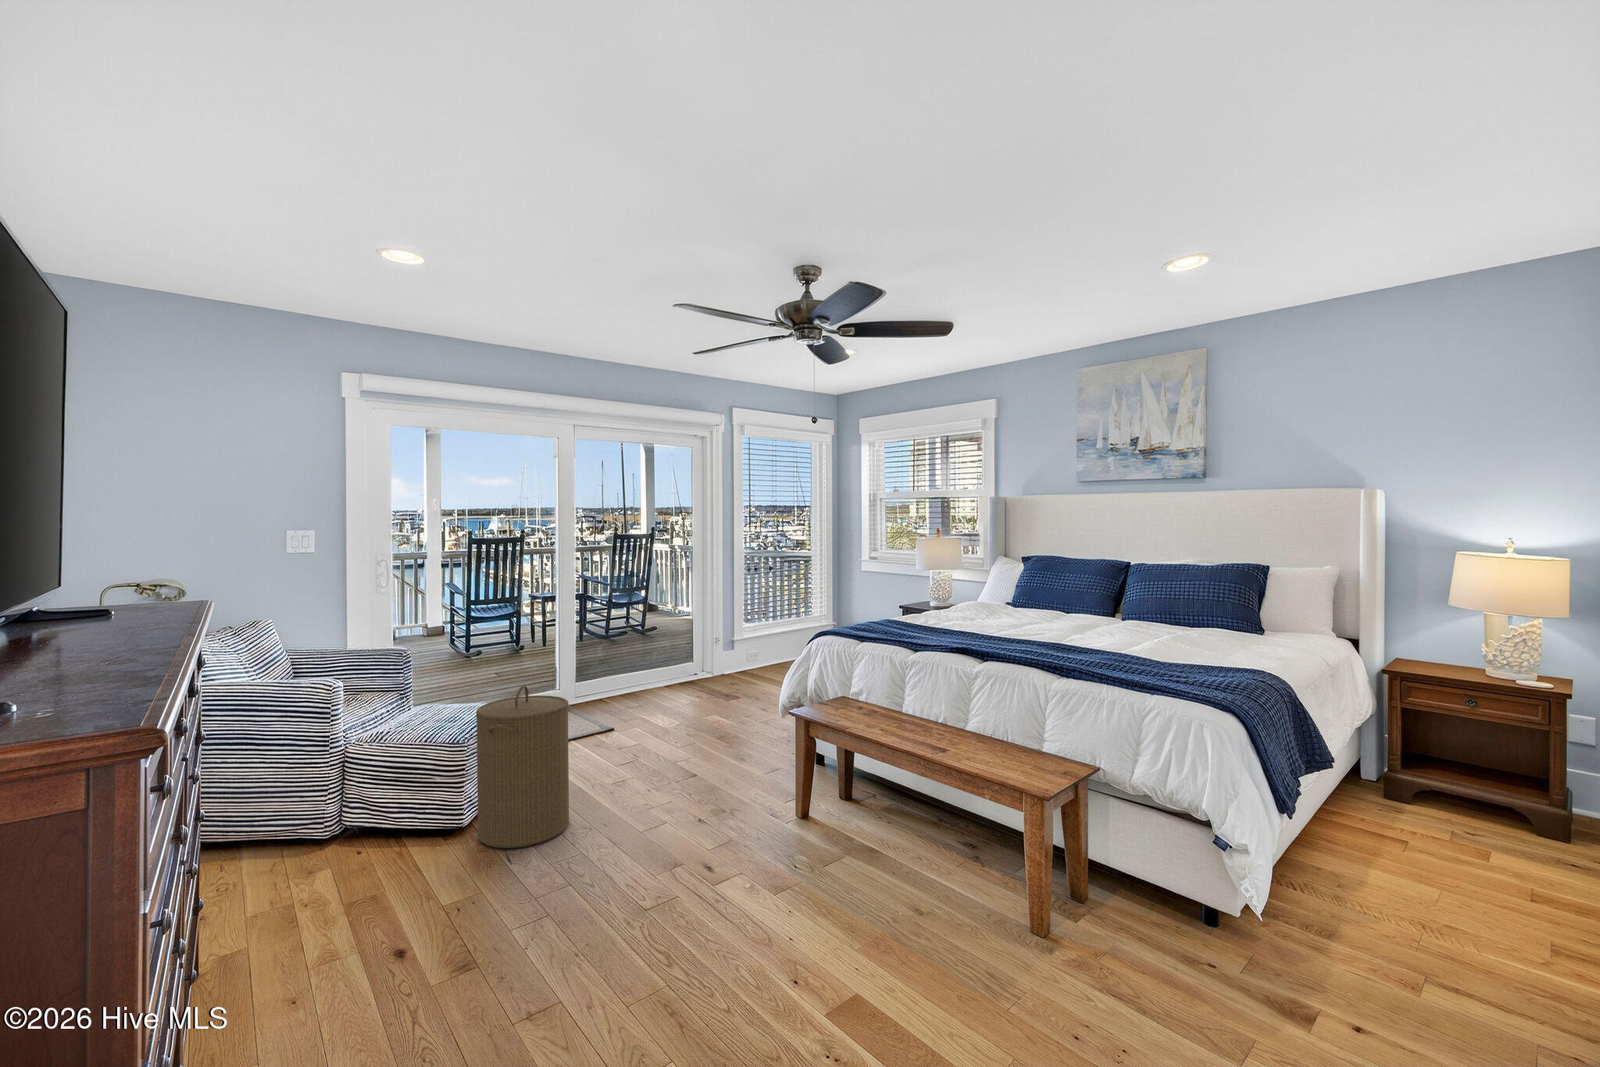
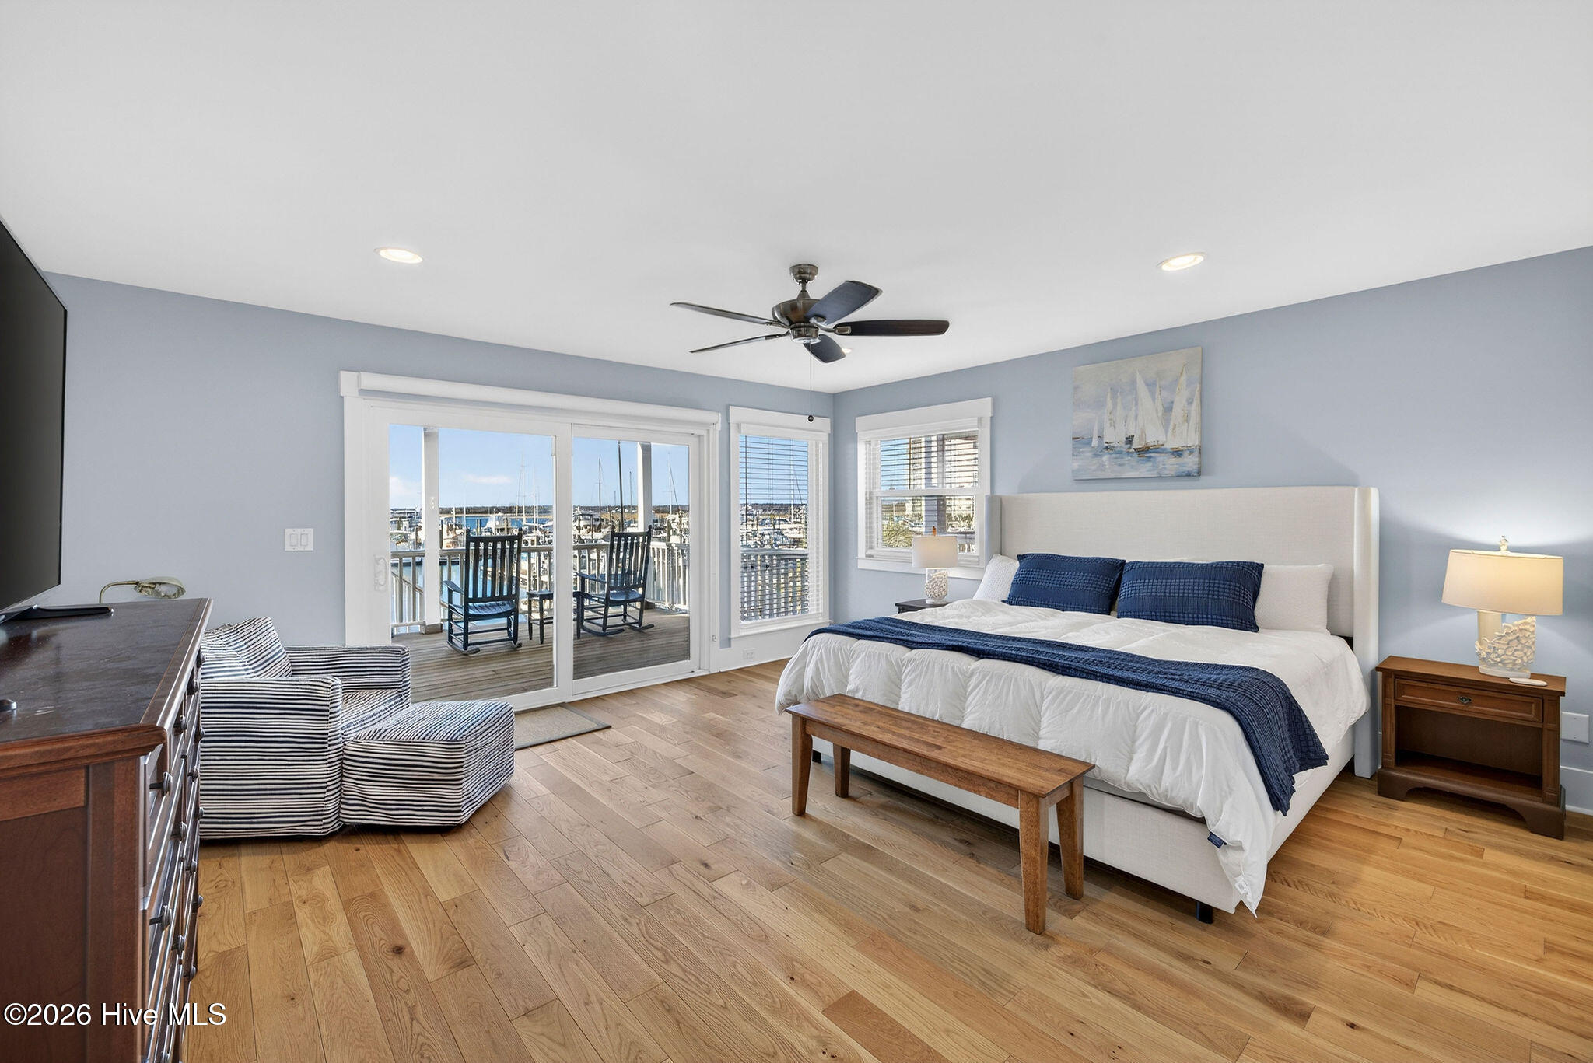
- laundry hamper (523, 757)
